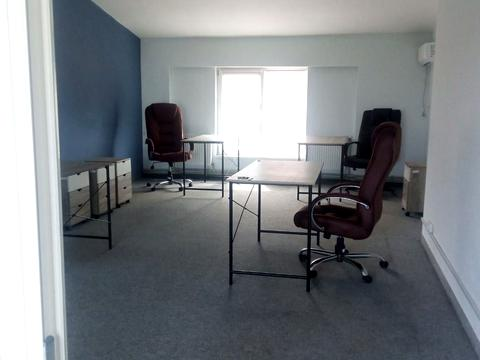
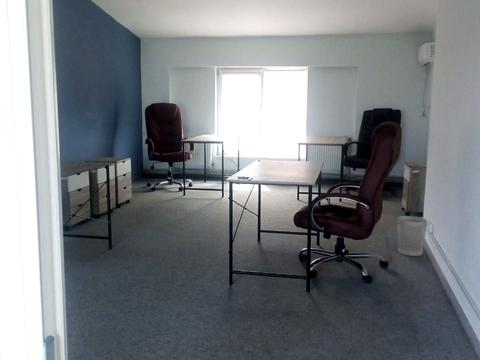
+ wastebasket (411, 236)
